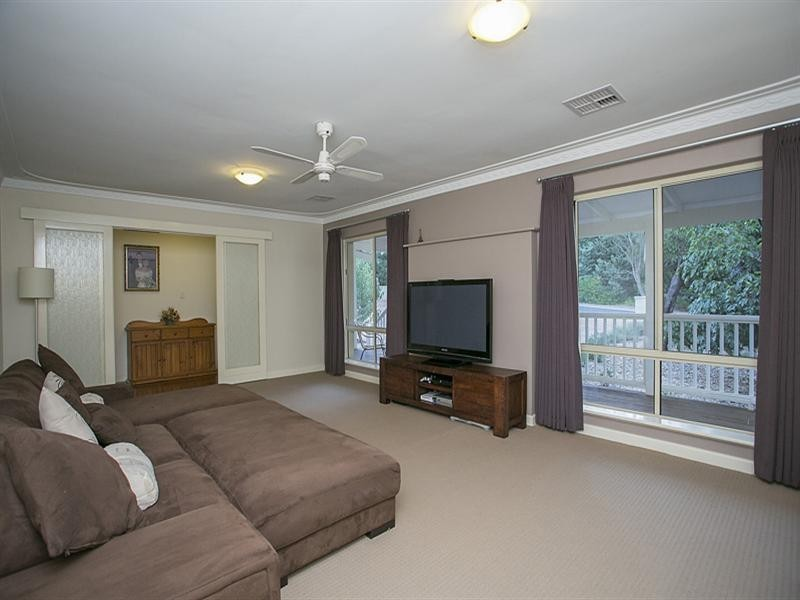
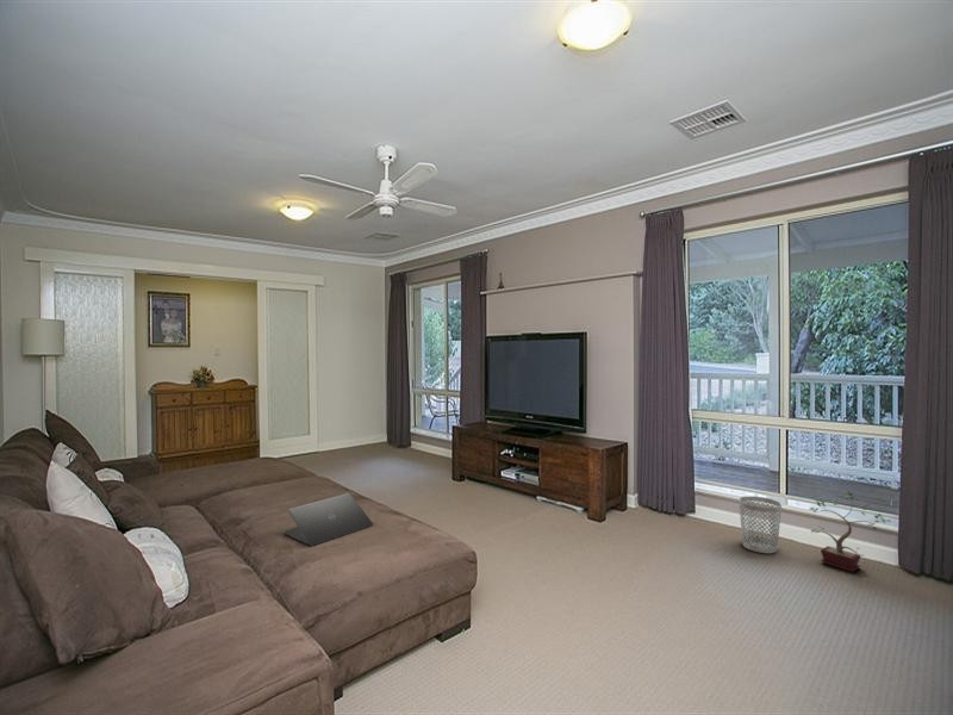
+ laptop (329, 516)
+ wastebasket (759, 524)
+ potted plant (848, 530)
